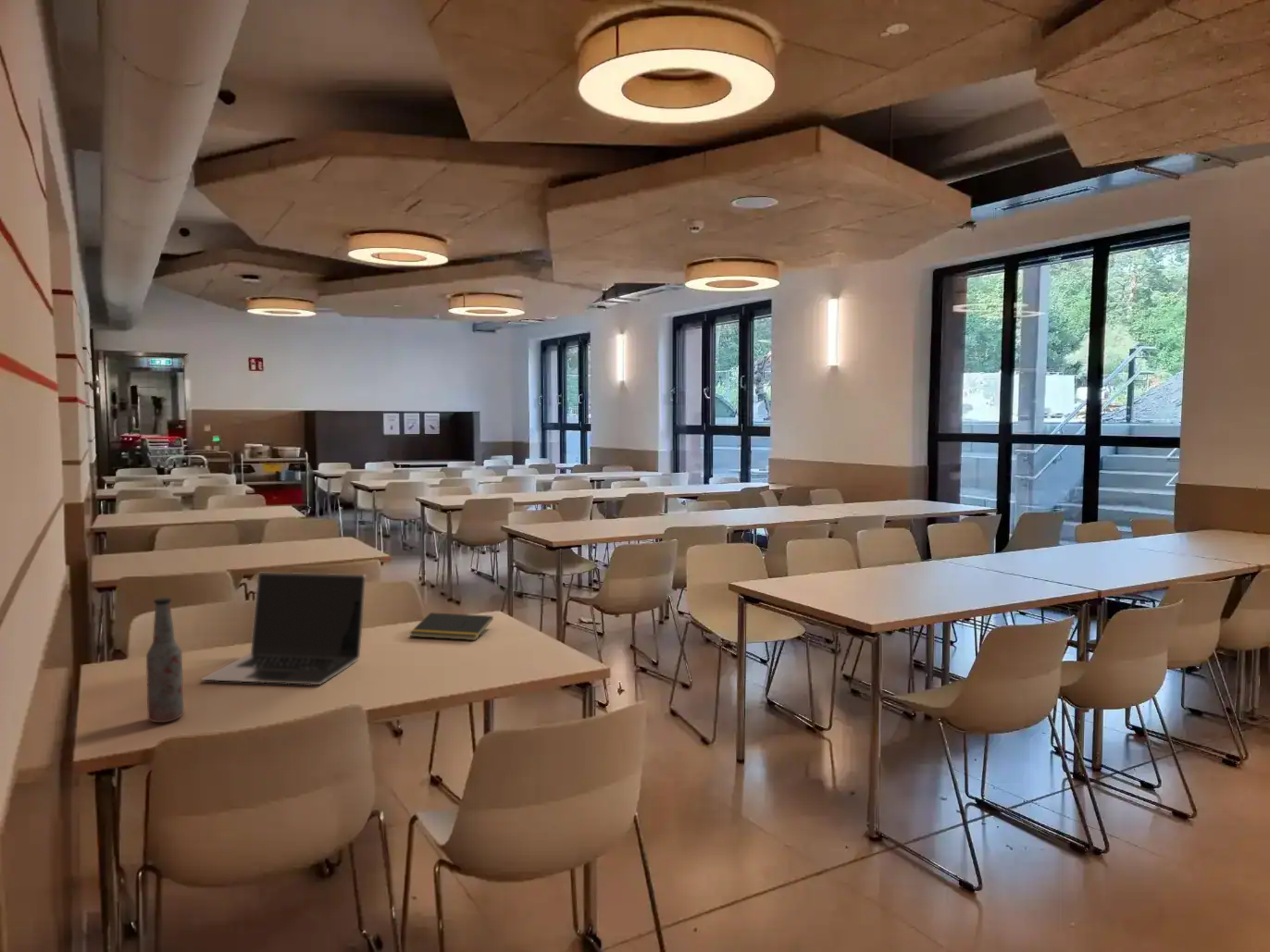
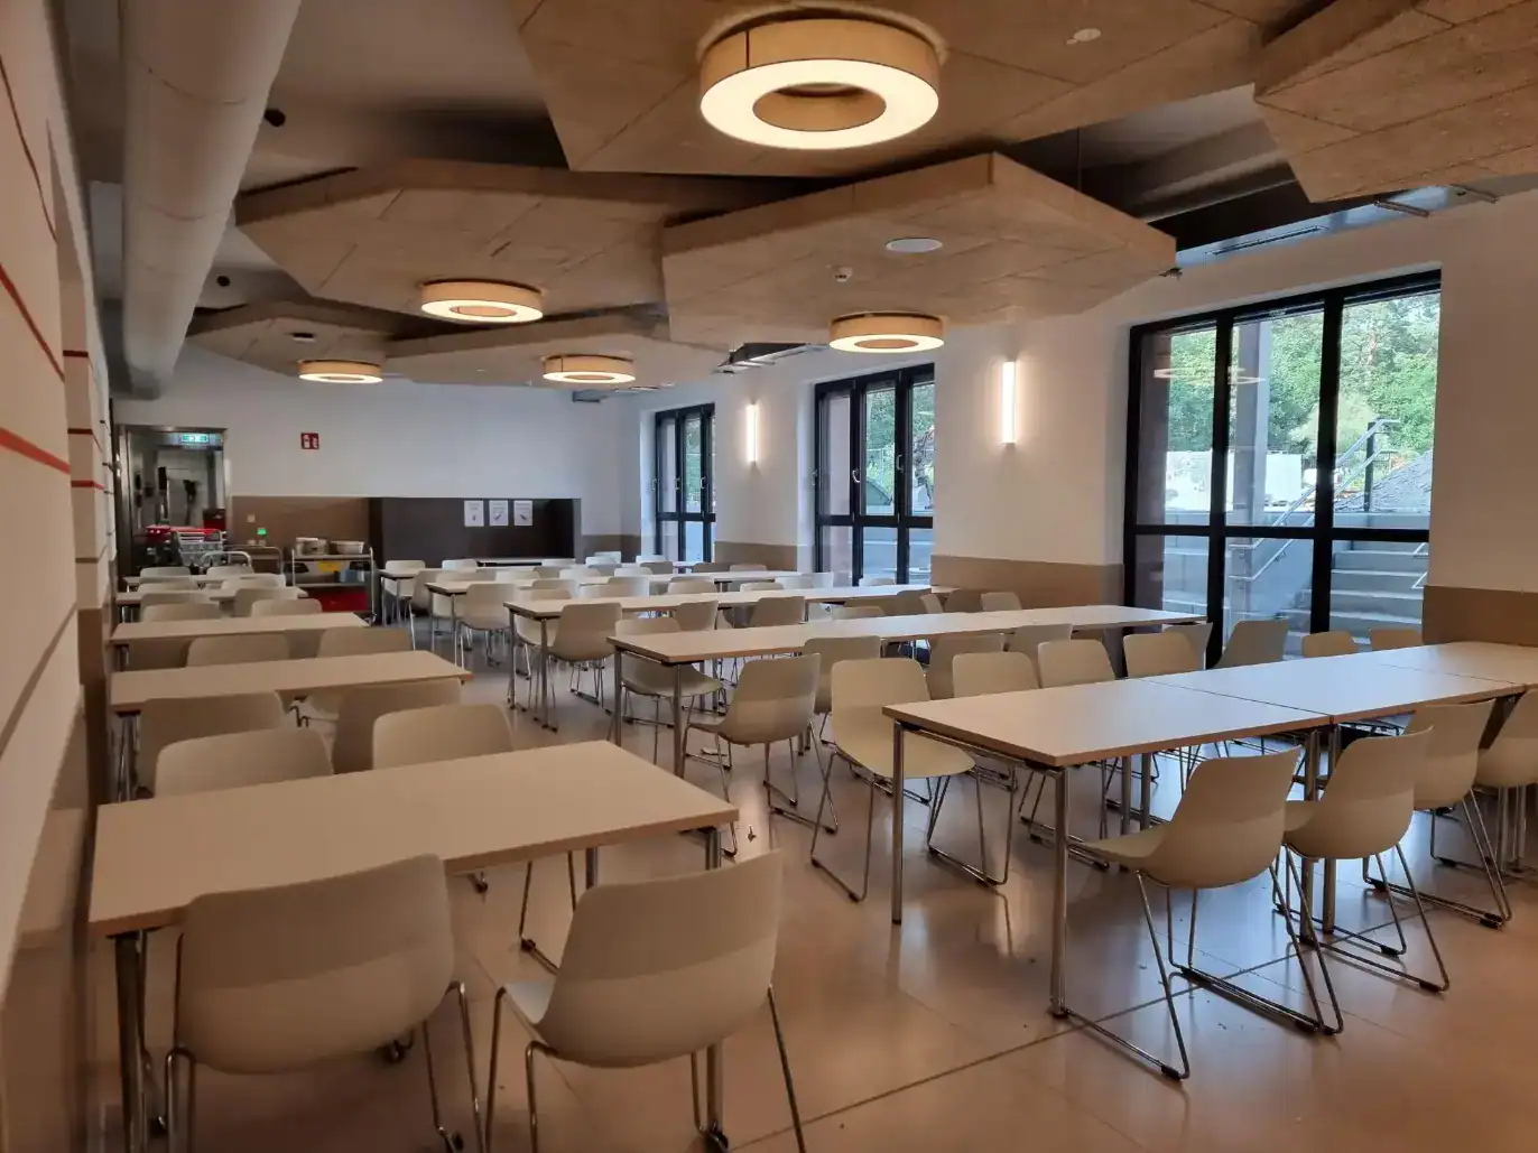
- notepad (452, 625)
- bottle (164, 659)
- laptop (287, 624)
